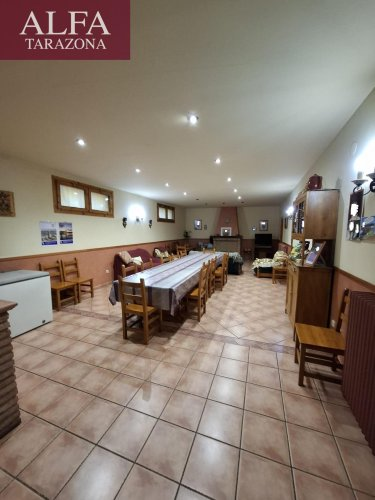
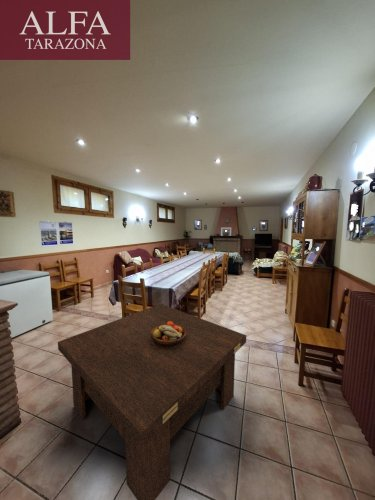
+ fruit bowl (169, 330)
+ coffee table (156, 370)
